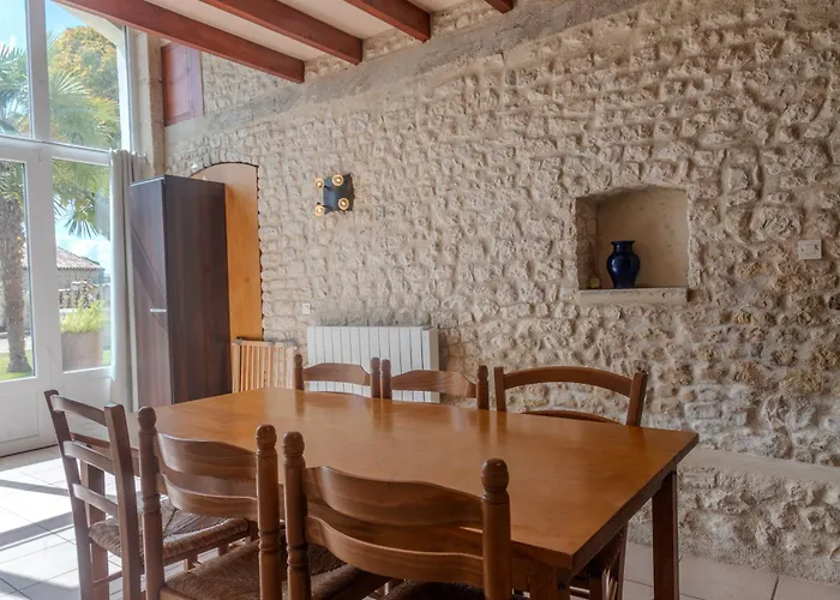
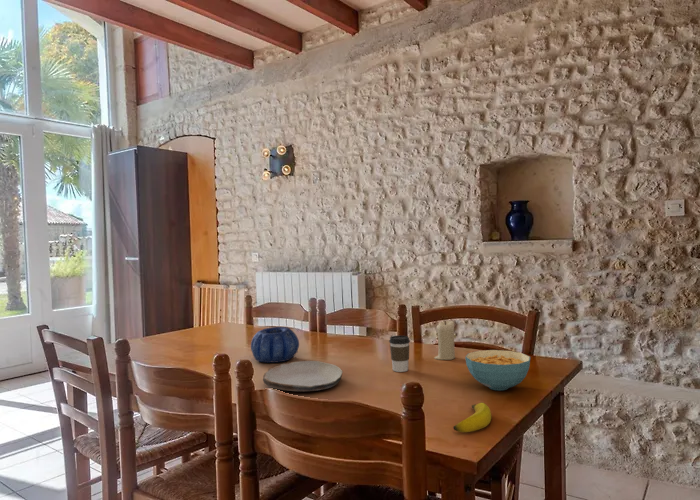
+ banana (475, 413)
+ plate (303, 376)
+ decorative bowl (274, 344)
+ candle (444, 339)
+ coffee cup (399, 353)
+ cereal bowl (498, 372)
